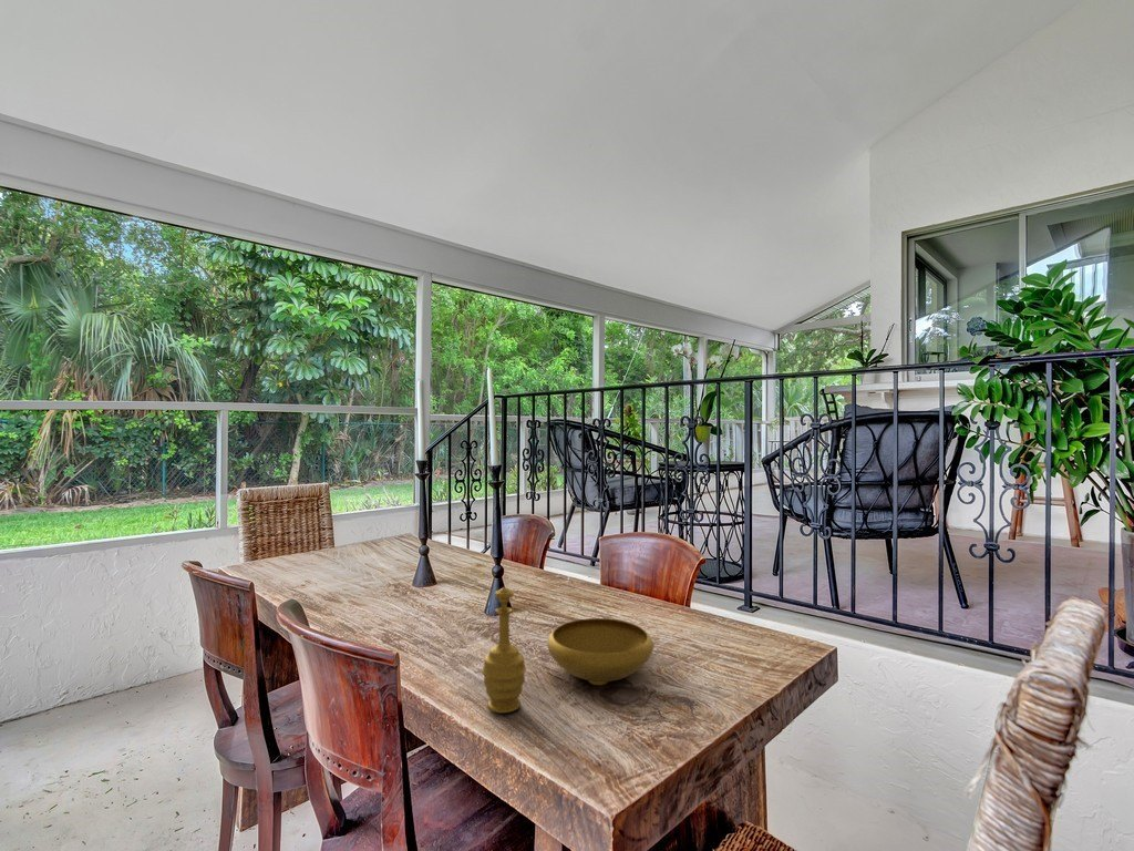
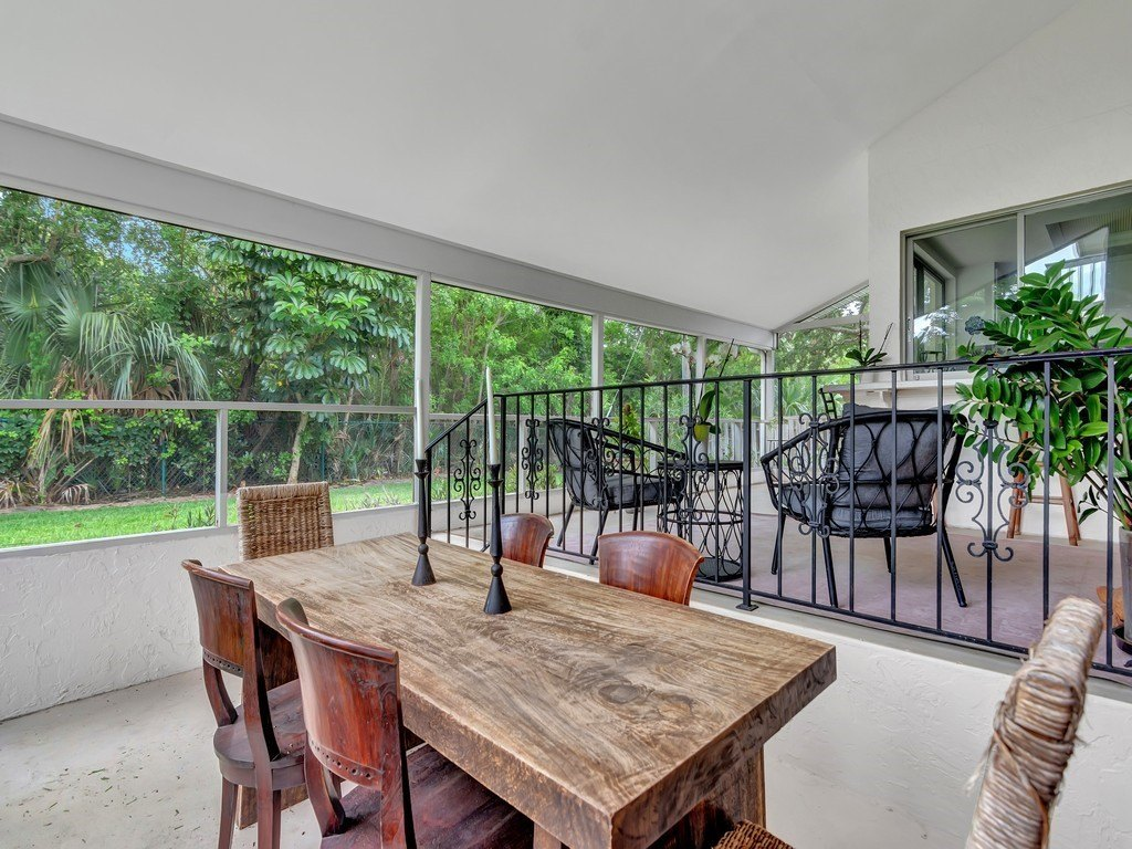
- decorative bowl (569, 628)
